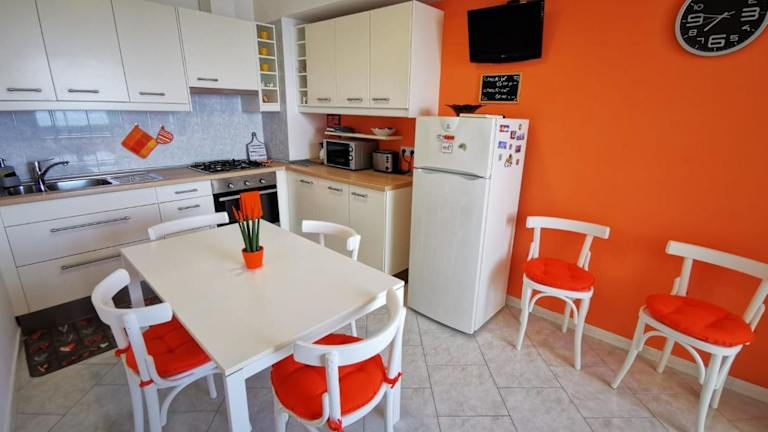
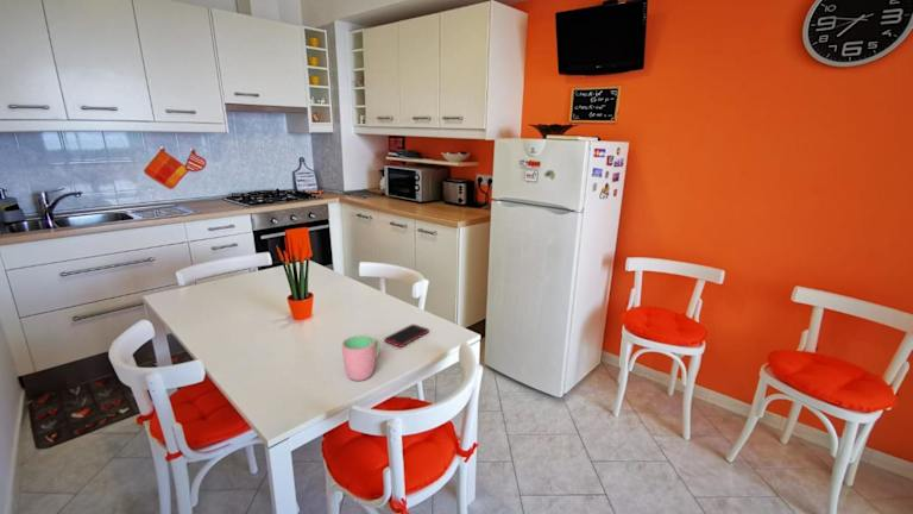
+ cell phone (407, 334)
+ cup (363, 356)
